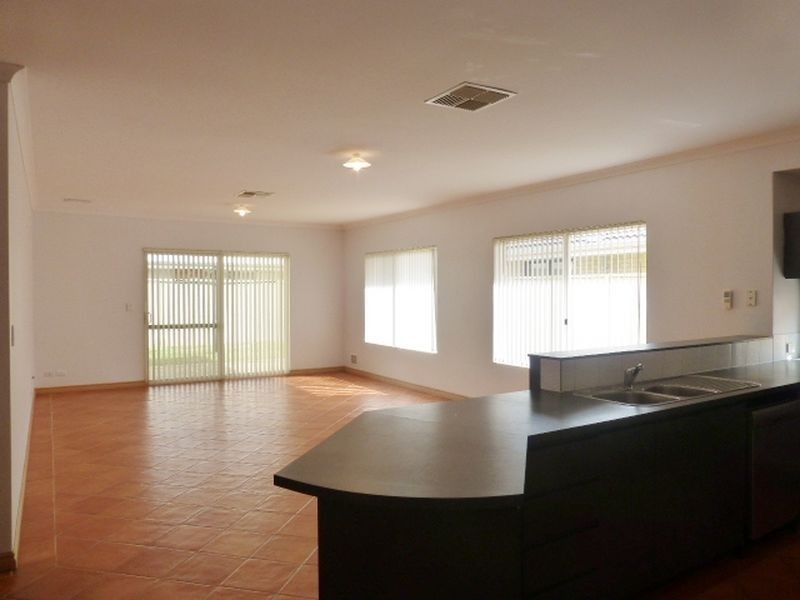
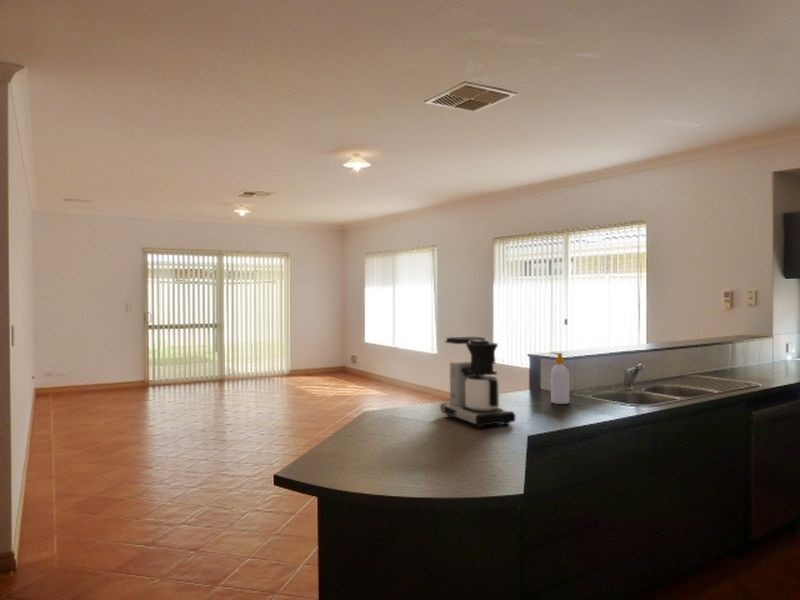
+ soap bottle (559, 377)
+ coffee maker (476, 379)
